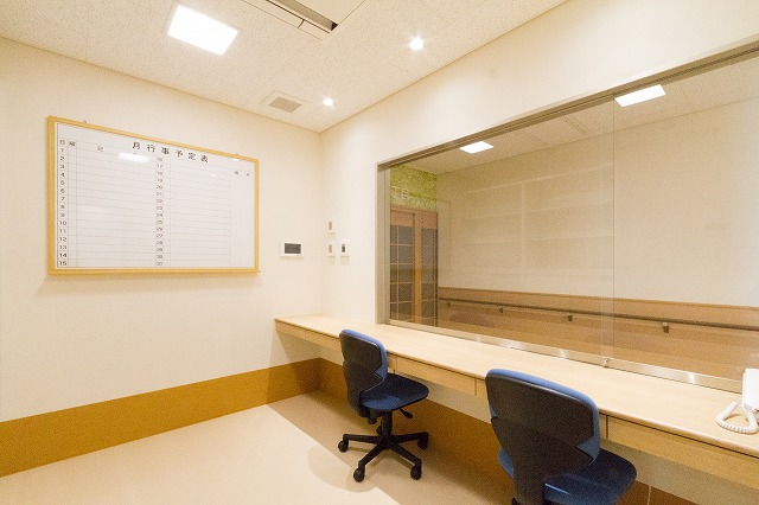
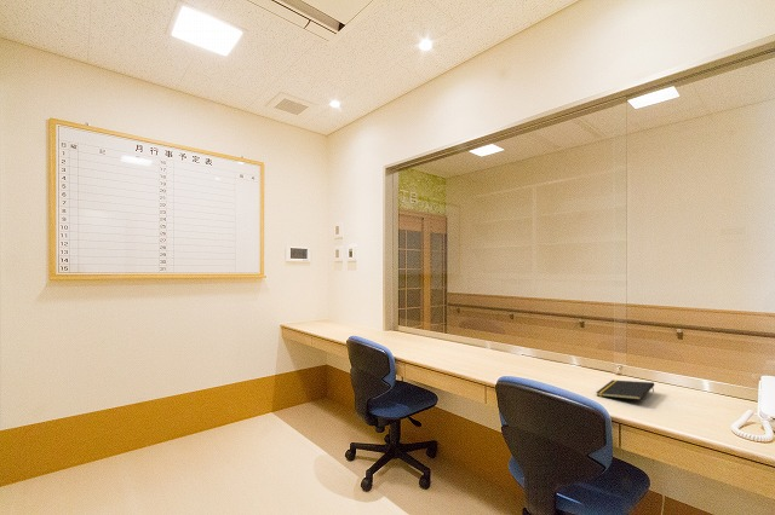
+ notepad (625, 388)
